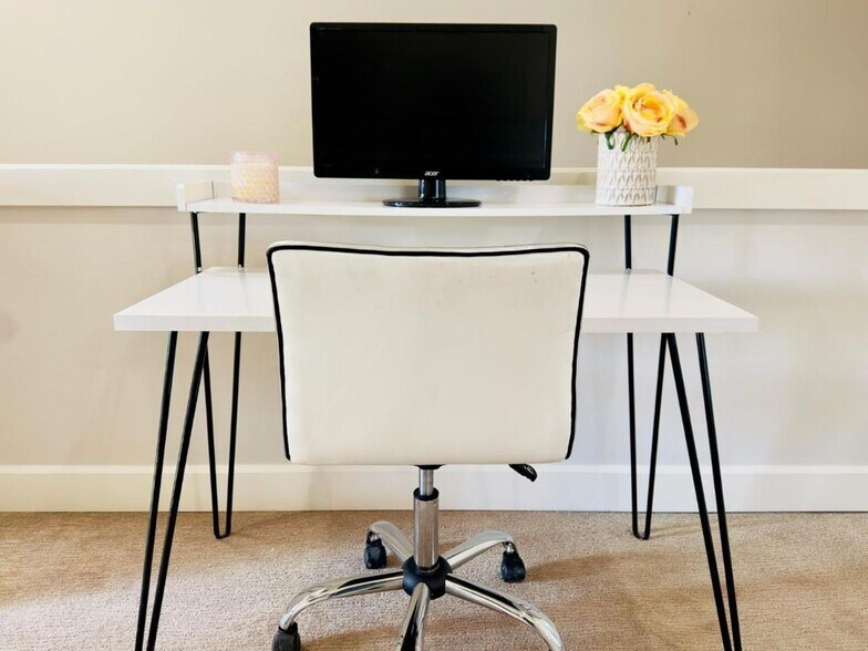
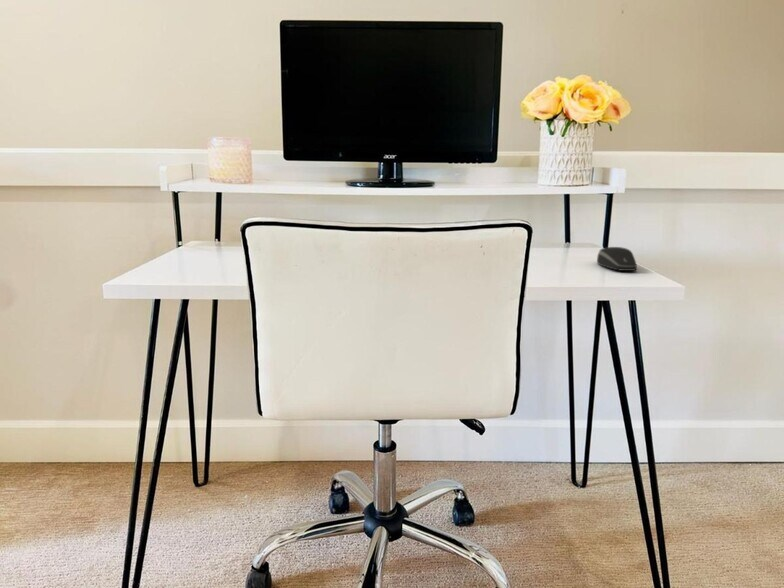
+ computer mouse (617, 257)
